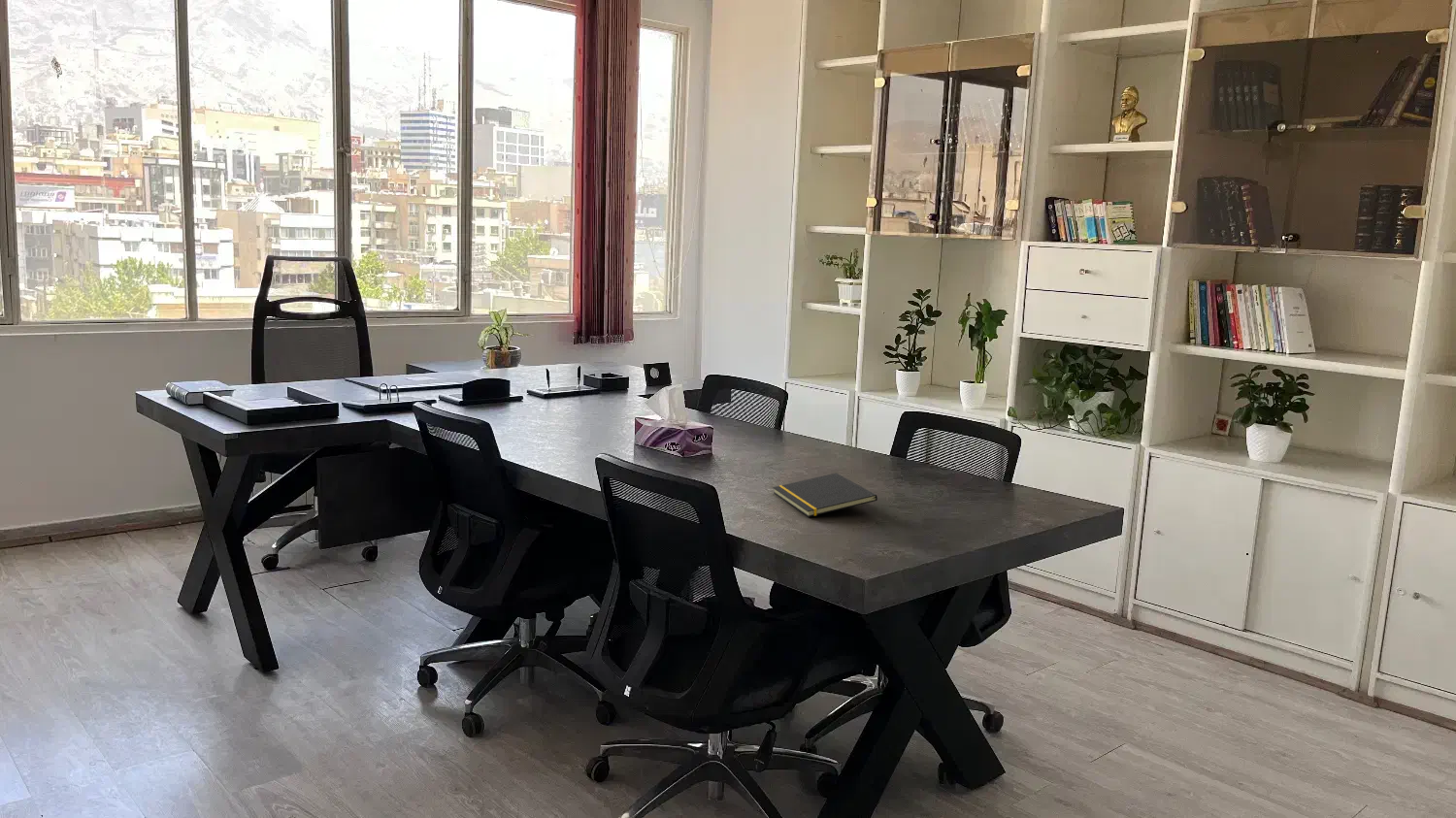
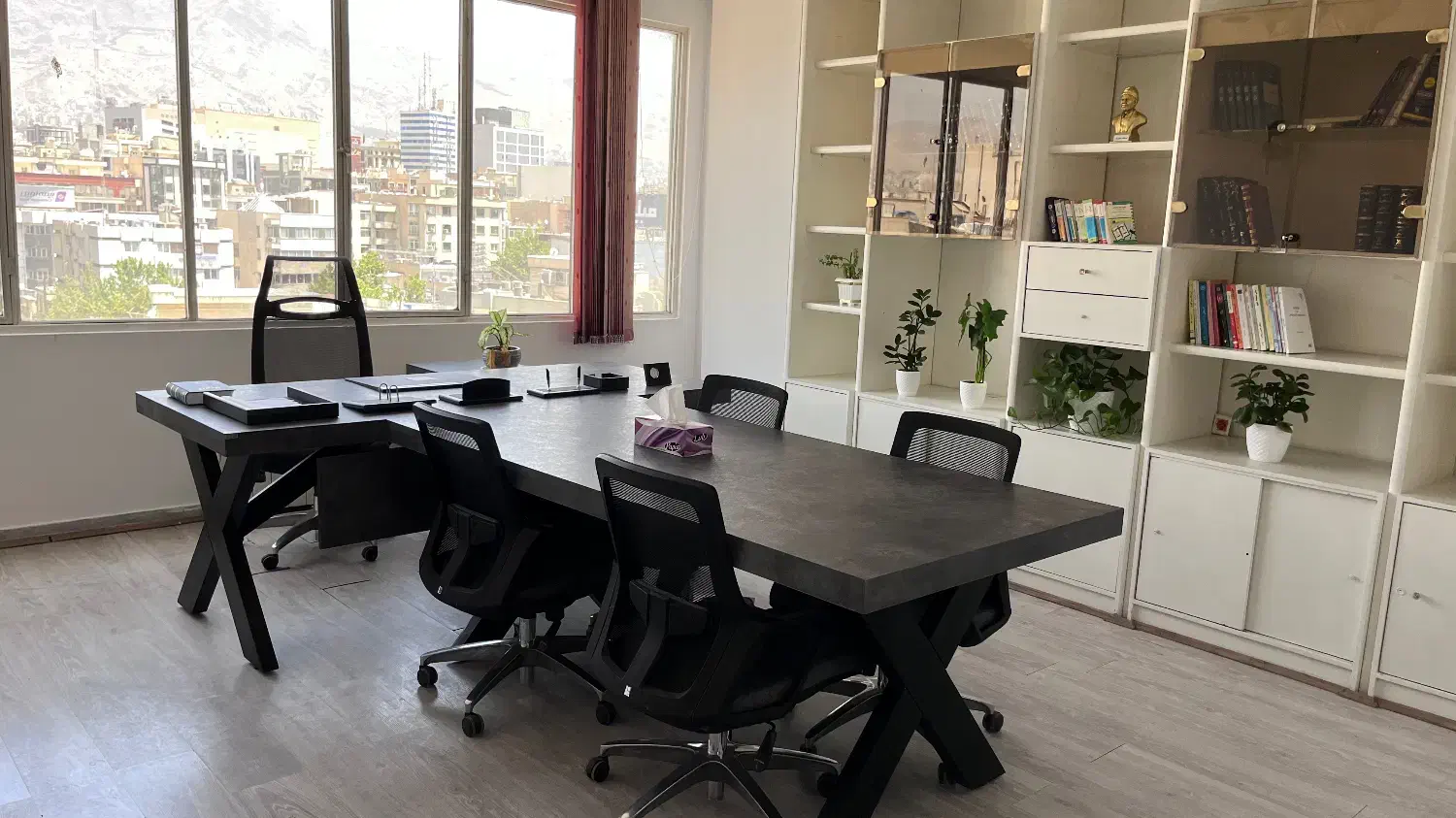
- notepad (823, 493)
